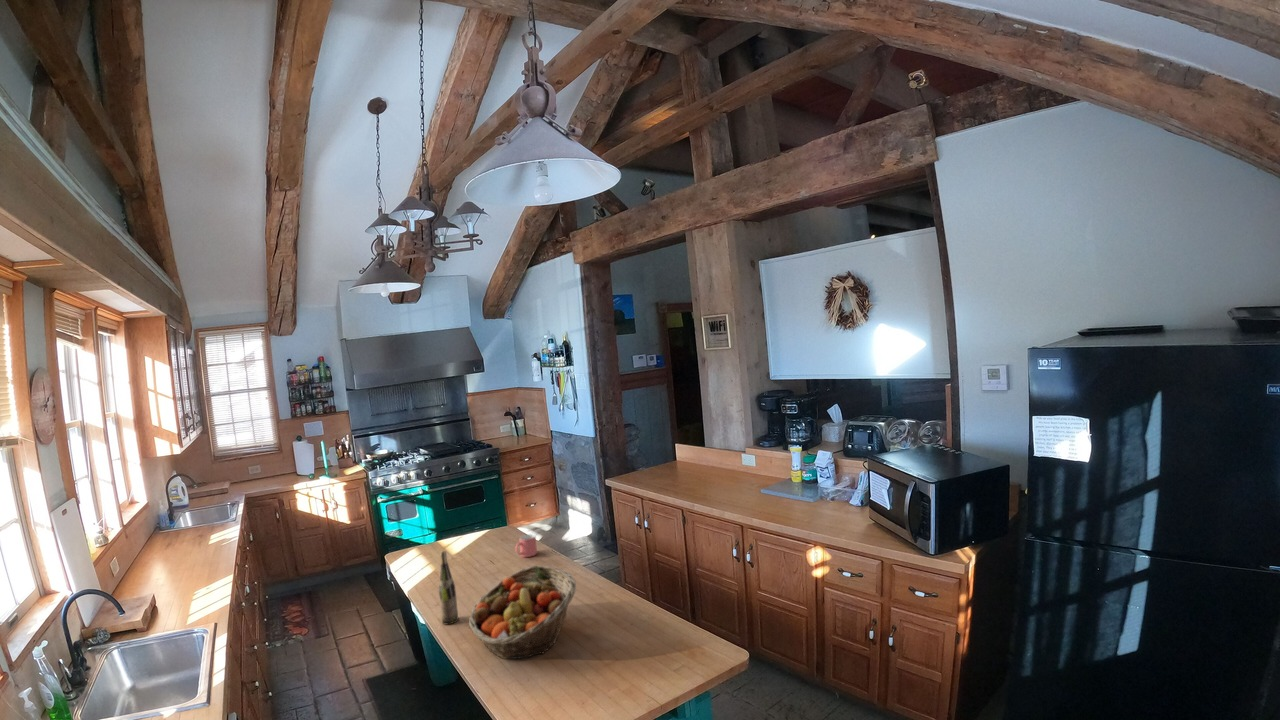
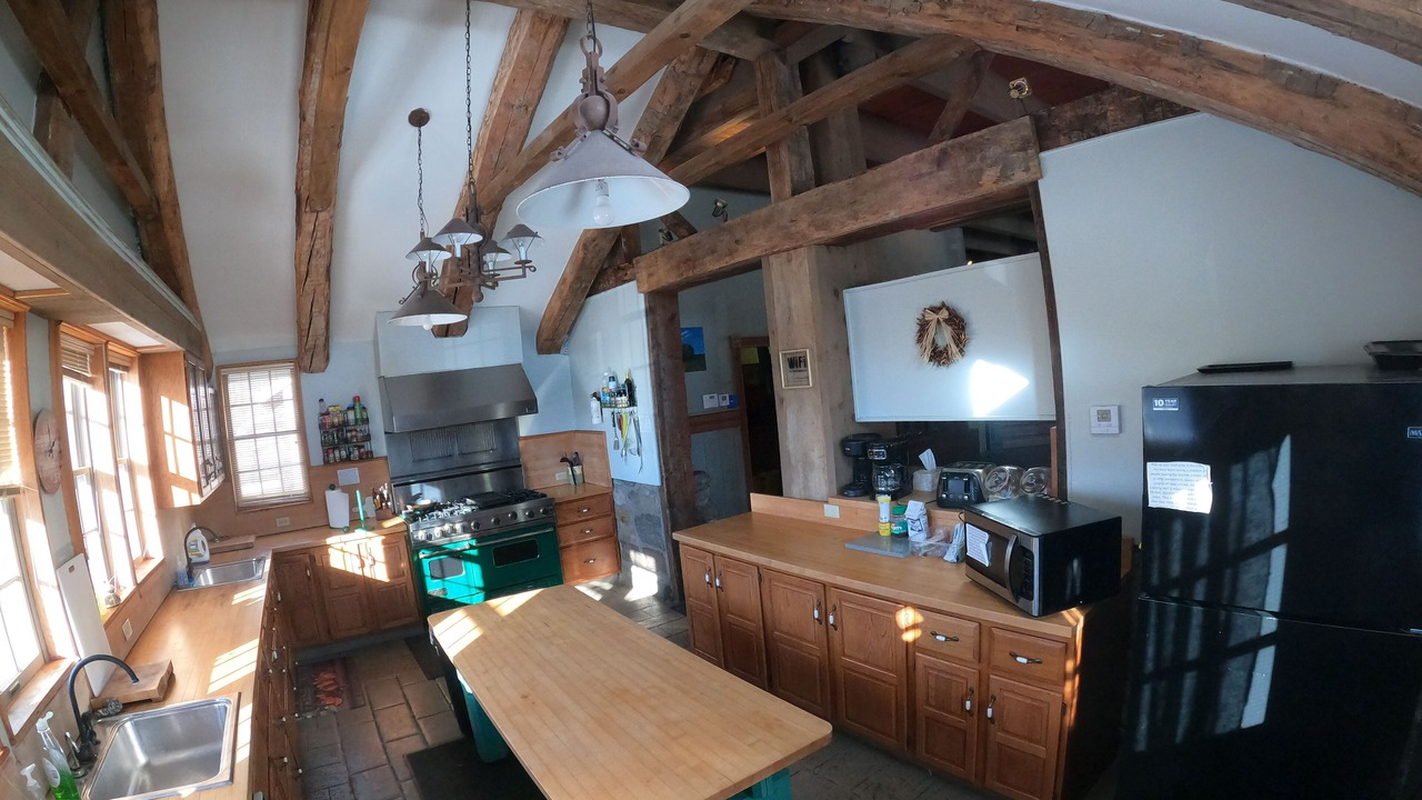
- wine bottle (446, 586)
- fruit basket (523, 610)
- mug (525, 546)
